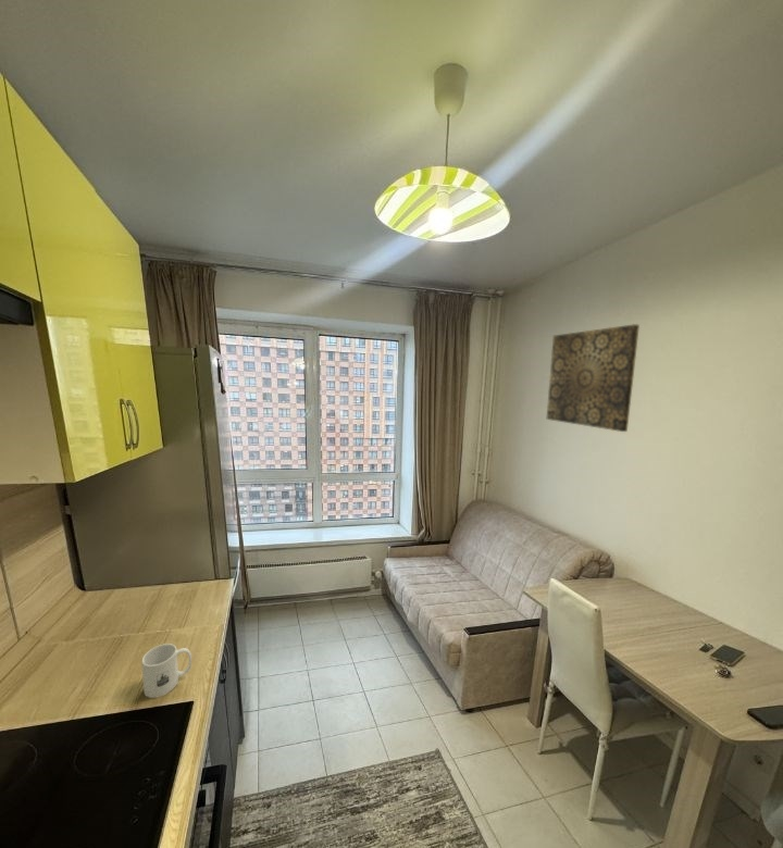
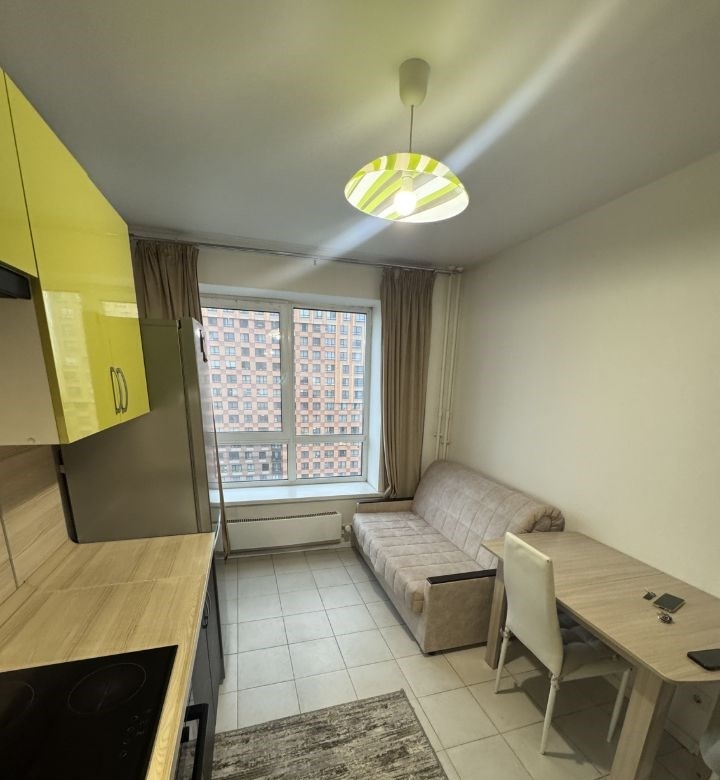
- mug (167, 666)
- wall art (586, 378)
